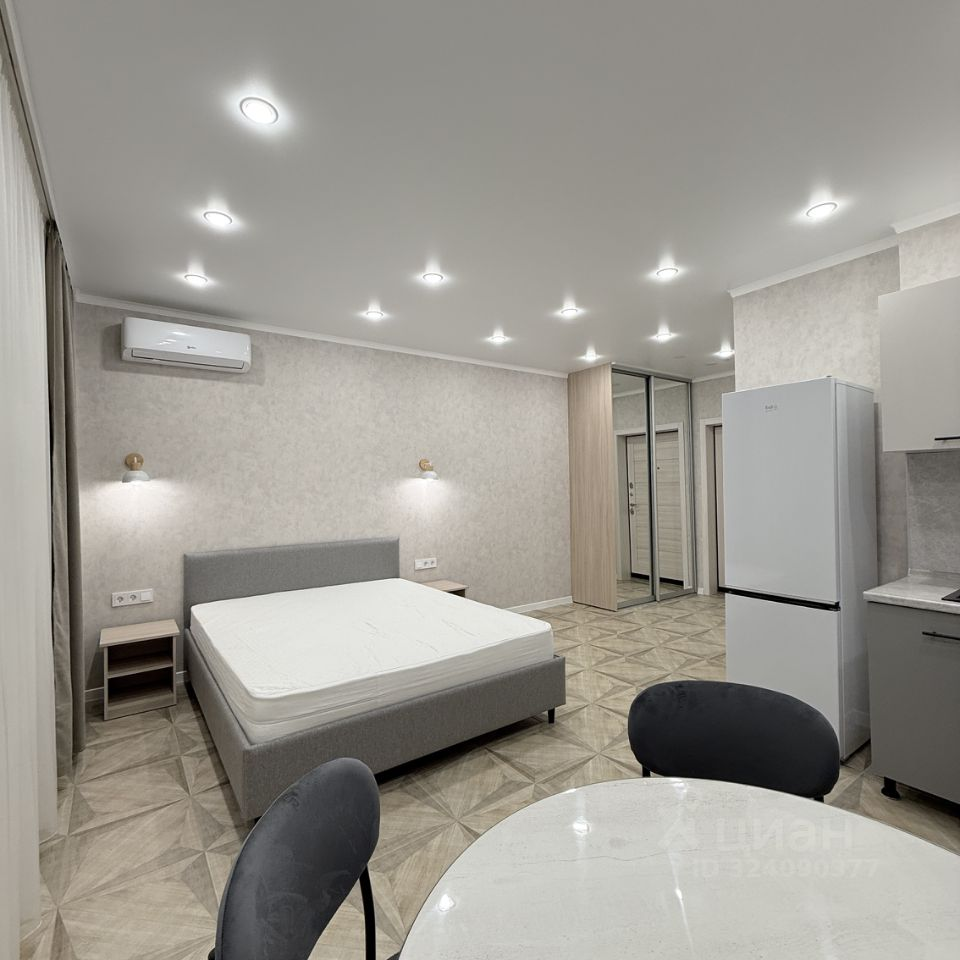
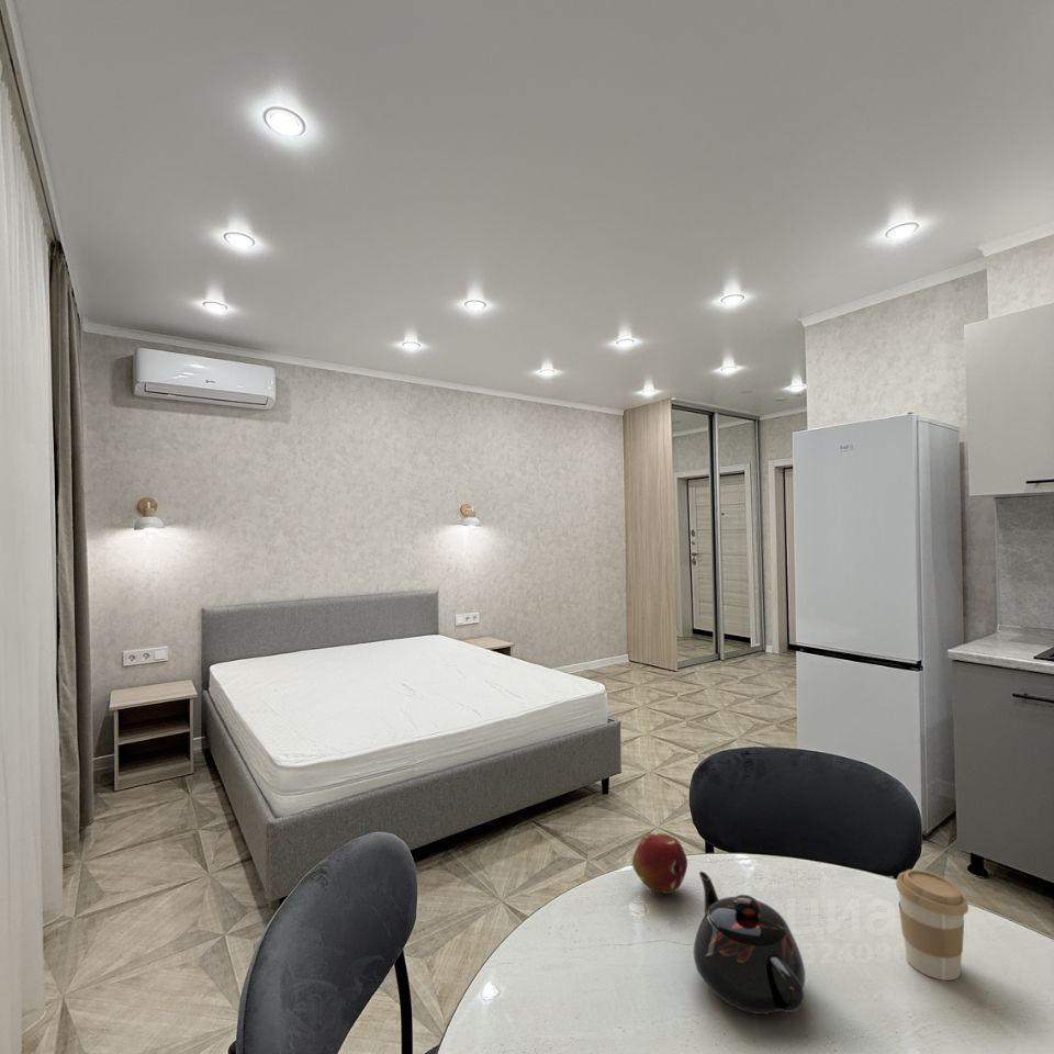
+ teapot (743, 938)
+ coffee cup (931, 921)
+ fruit (657, 861)
